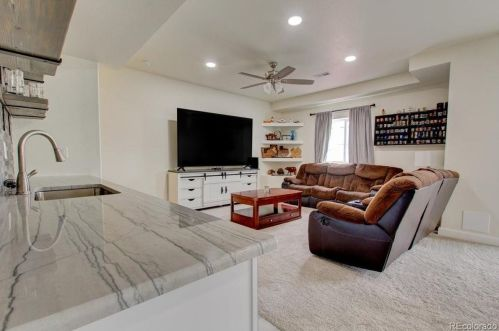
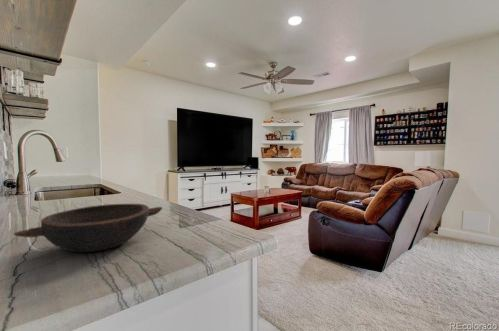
+ bowl (101, 227)
